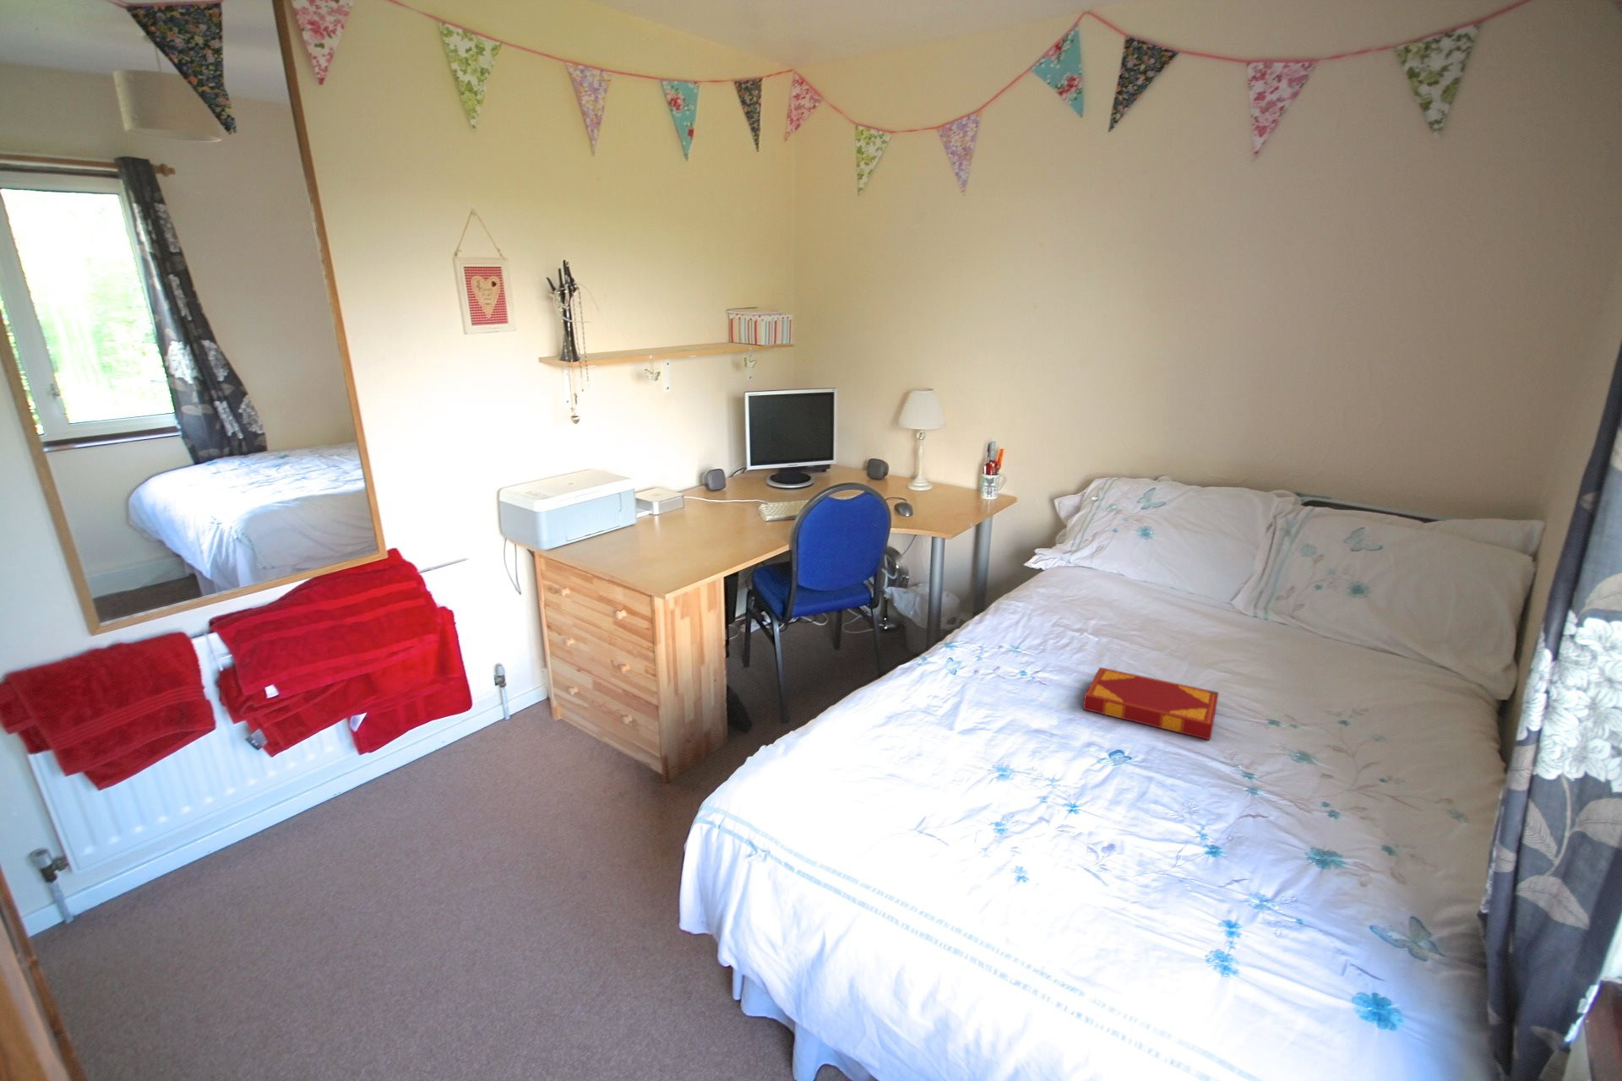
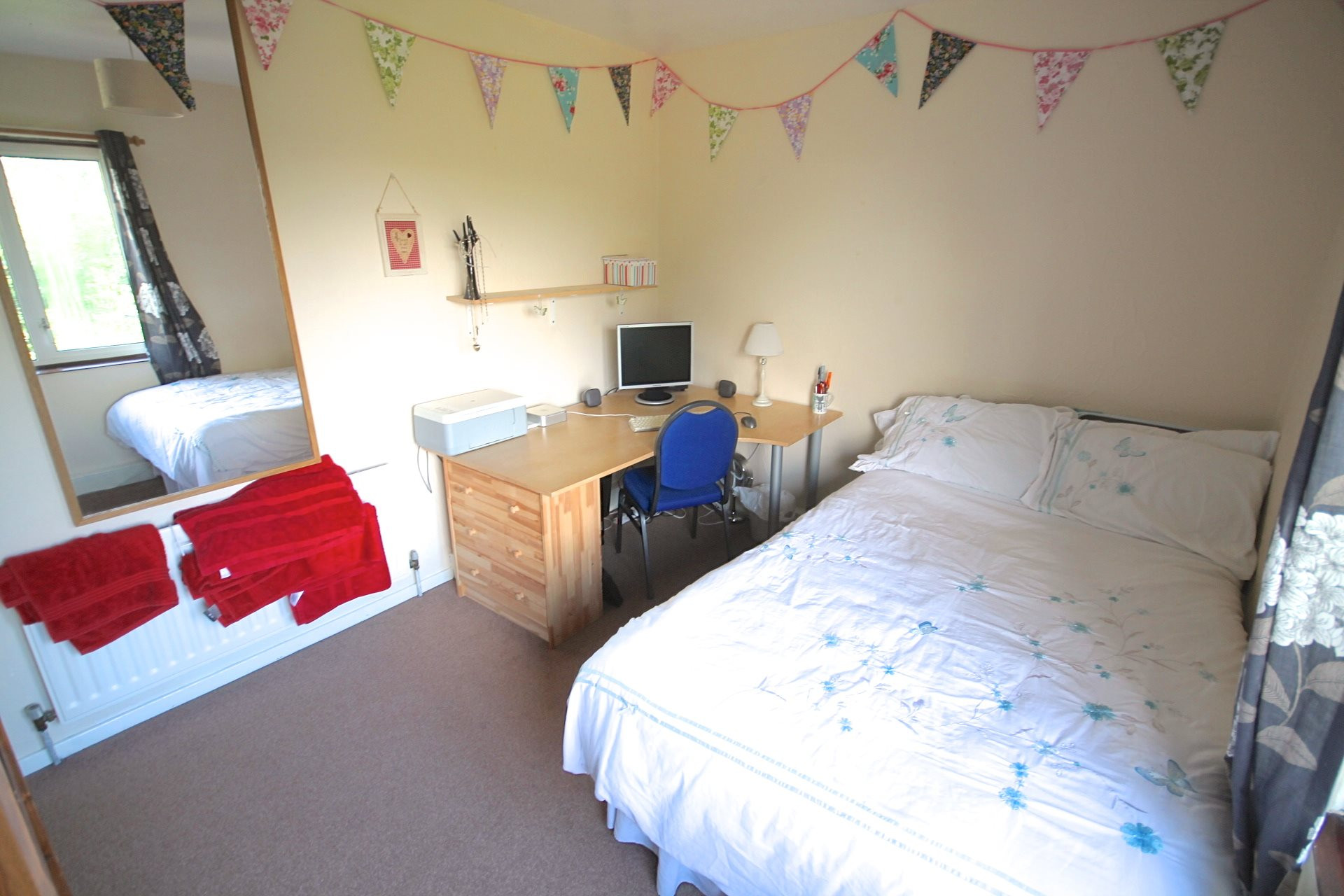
- hardback book (1150, 701)
